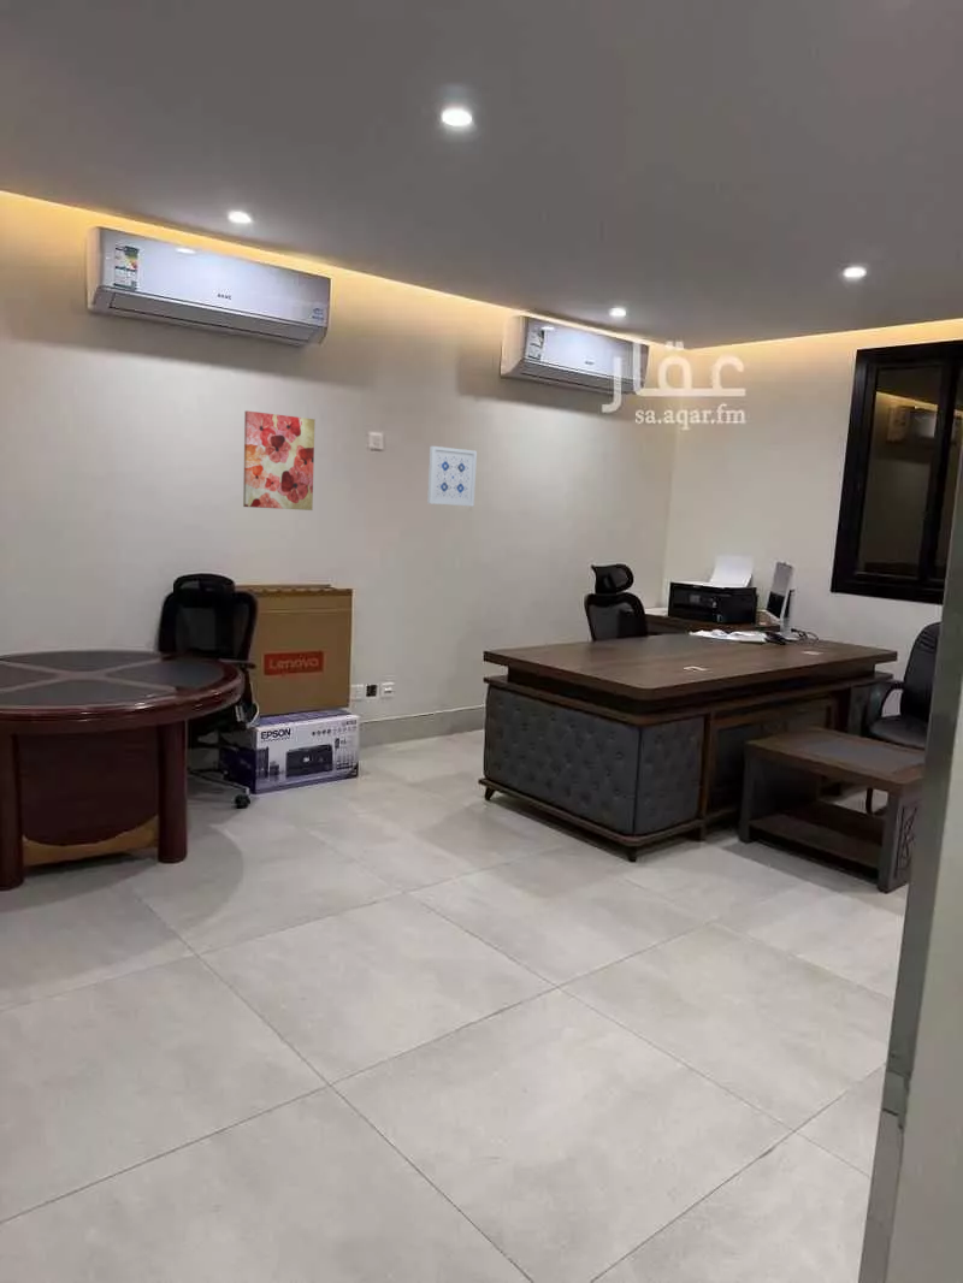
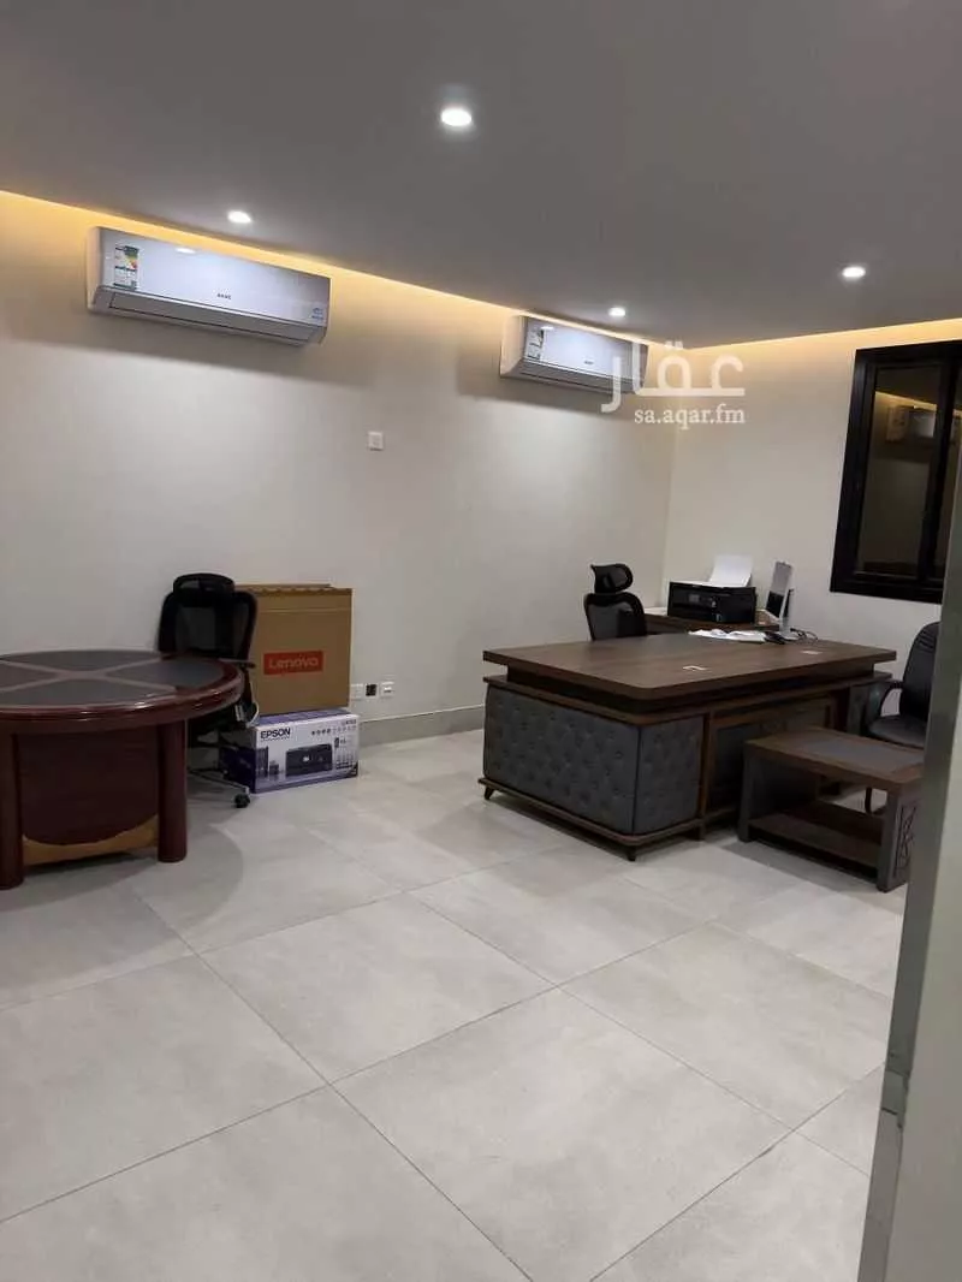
- wall art (279, 462)
- wall art (451, 477)
